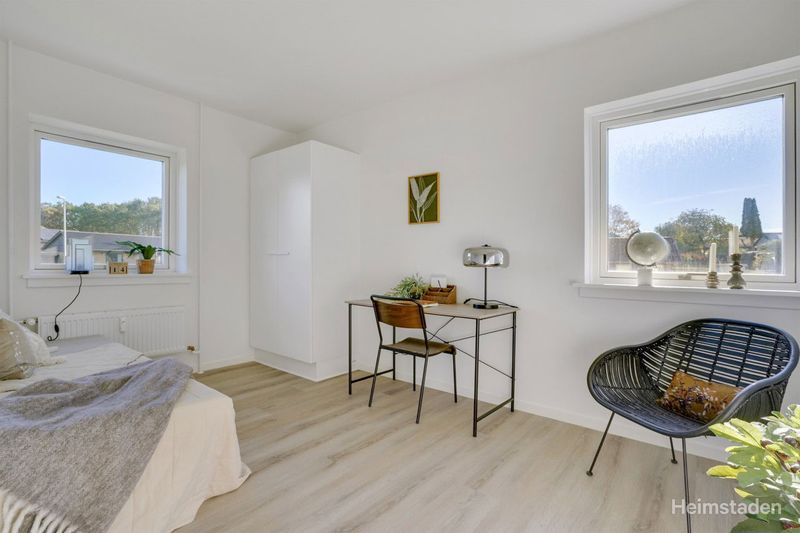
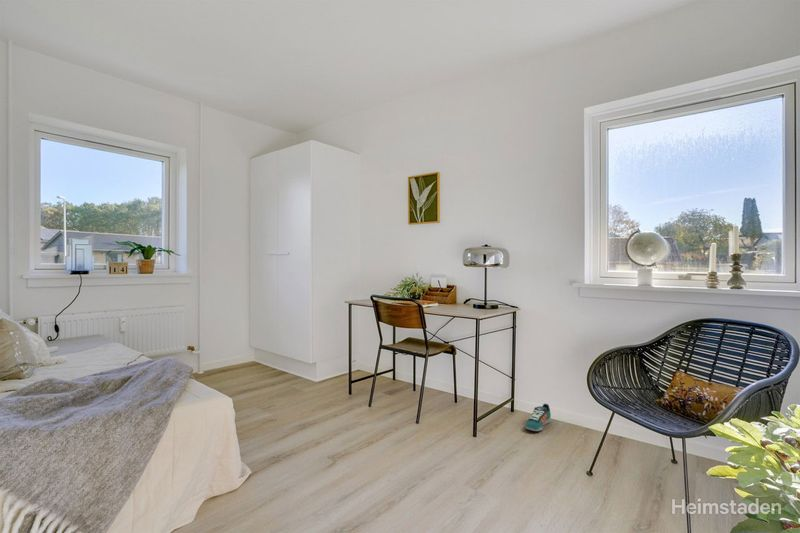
+ sneaker (537, 416)
